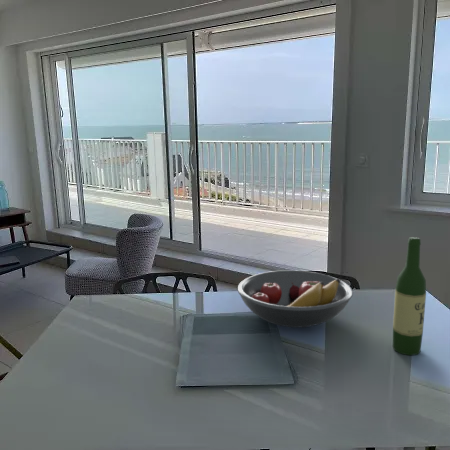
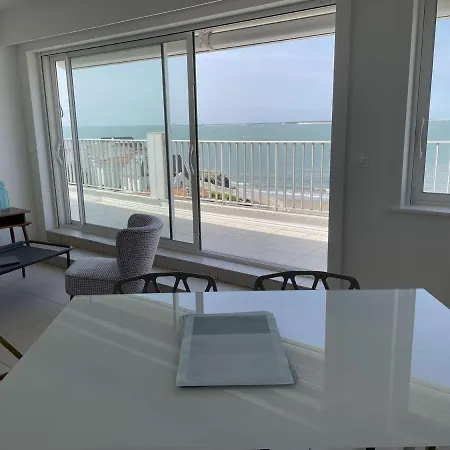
- wine bottle (410, 295)
- fruit bowl (293, 298)
